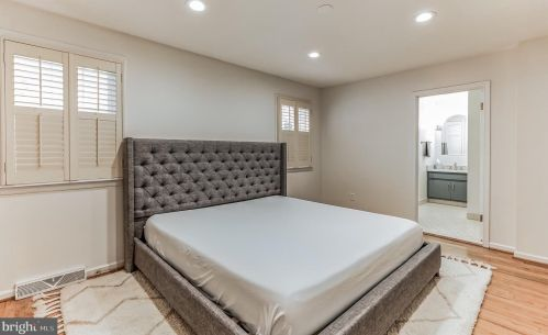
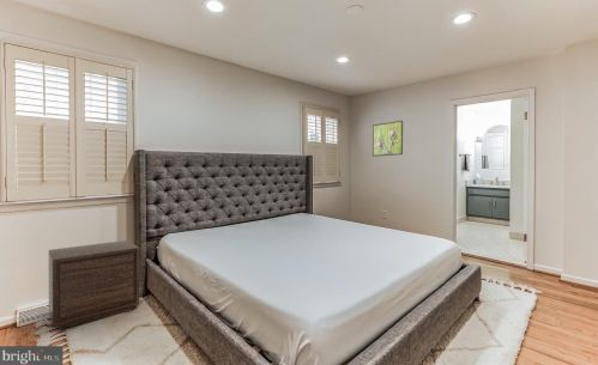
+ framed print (387, 139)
+ nightstand (95, 279)
